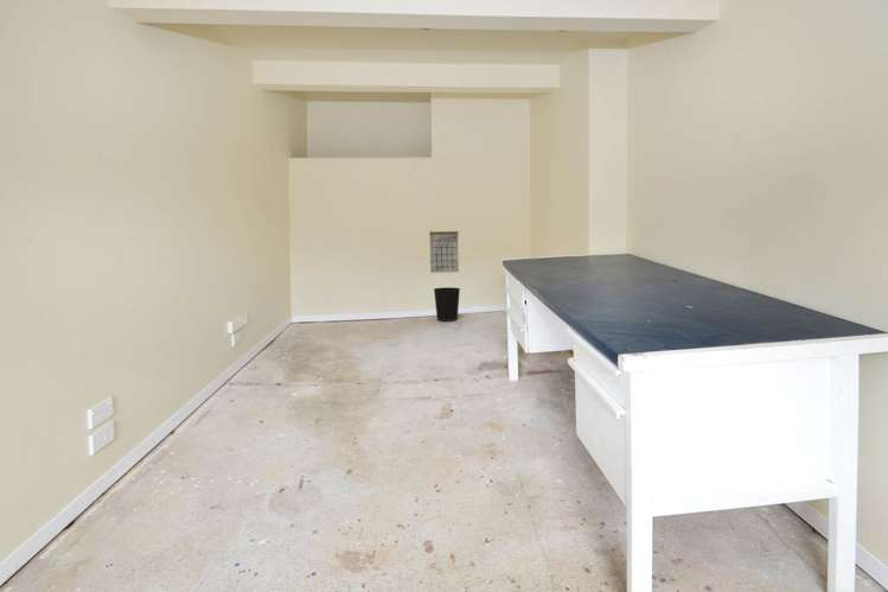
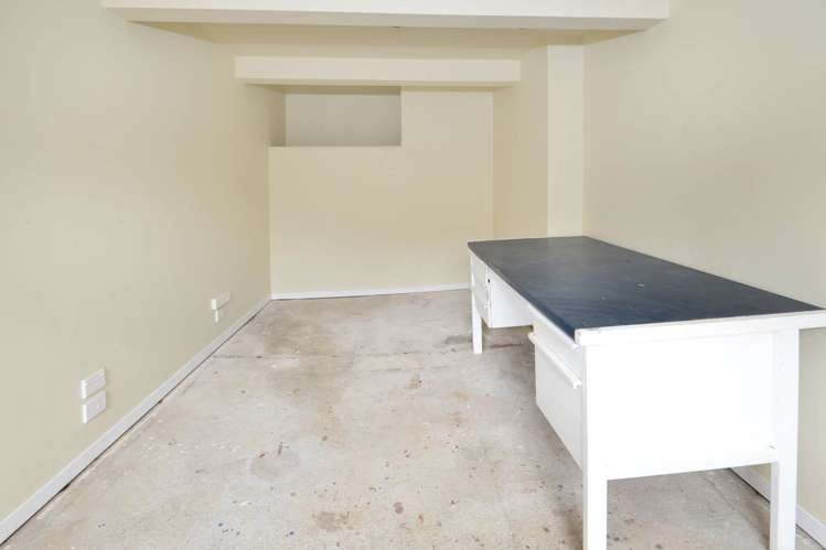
- wastebasket (447, 304)
- calendar (443, 247)
